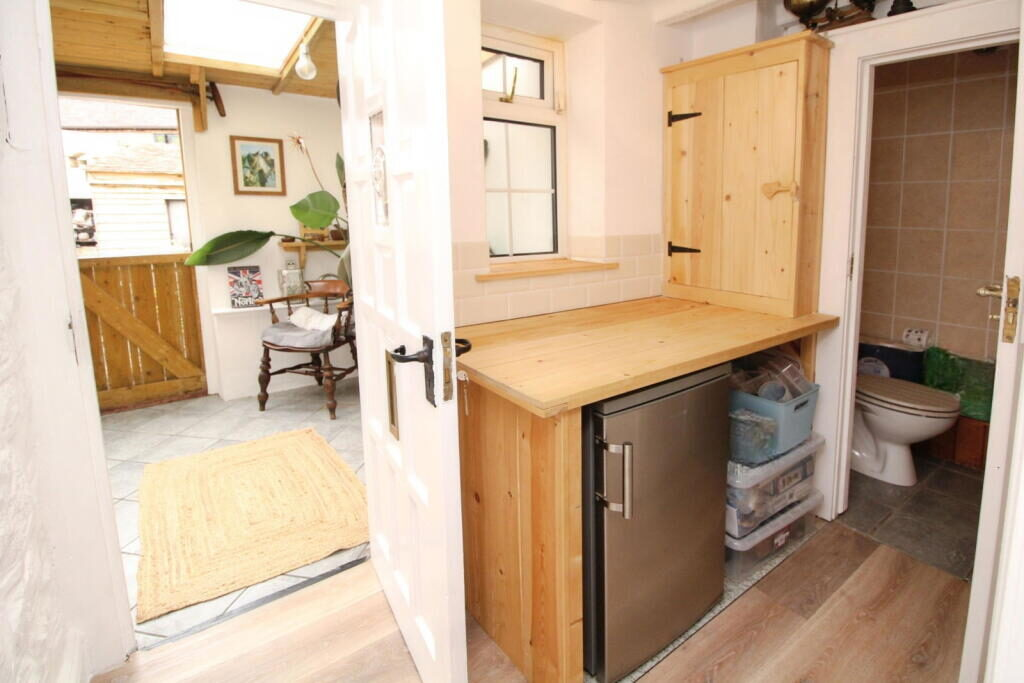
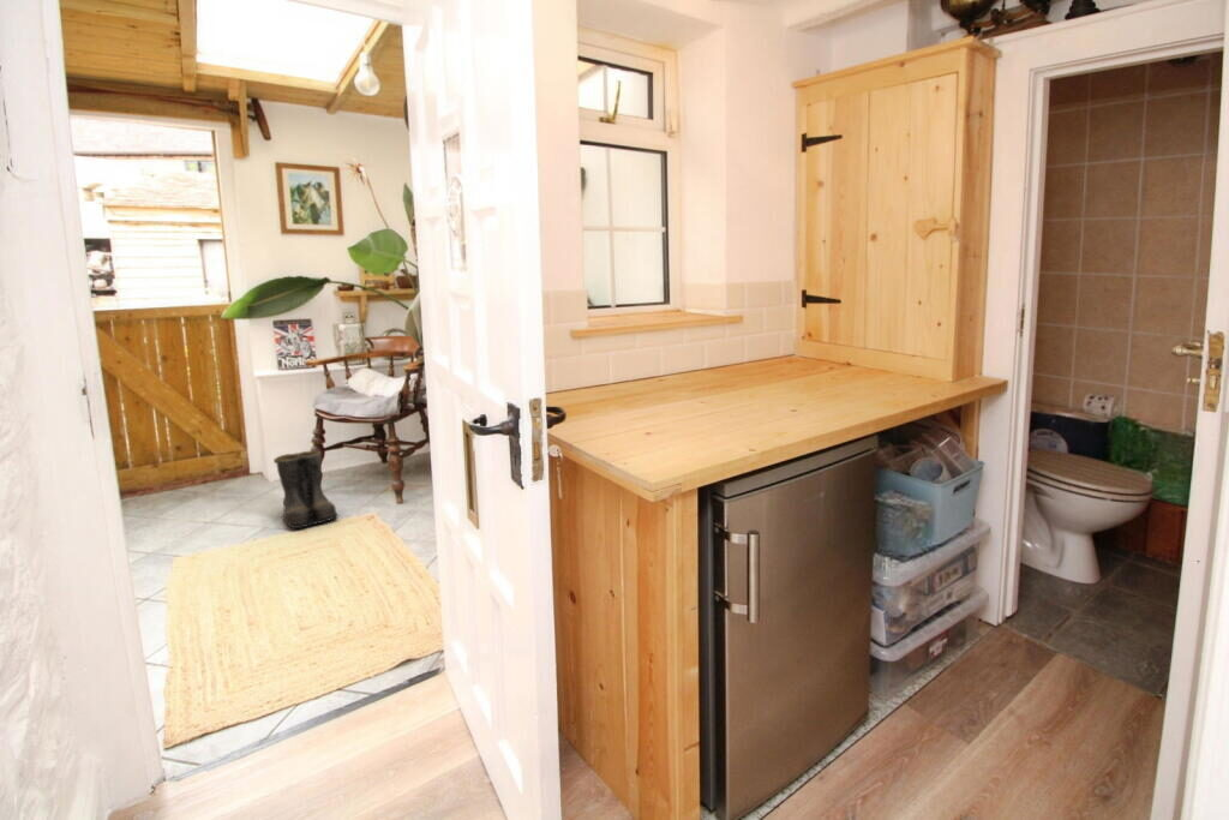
+ boots (304, 486)
